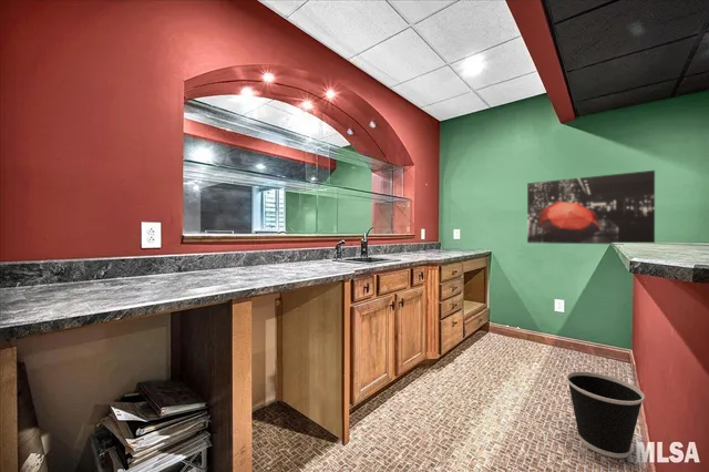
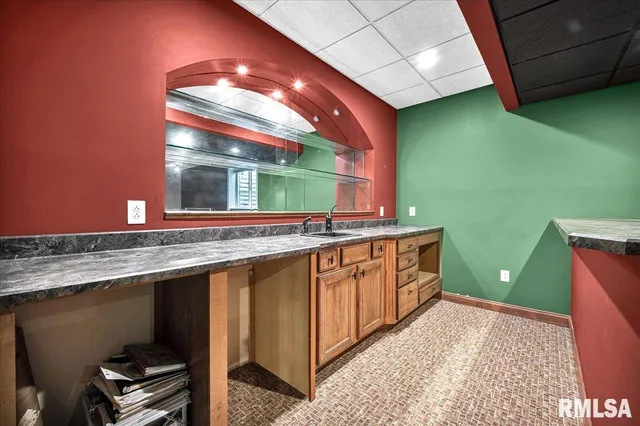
- wastebasket (603, 414)
- wall art (584, 211)
